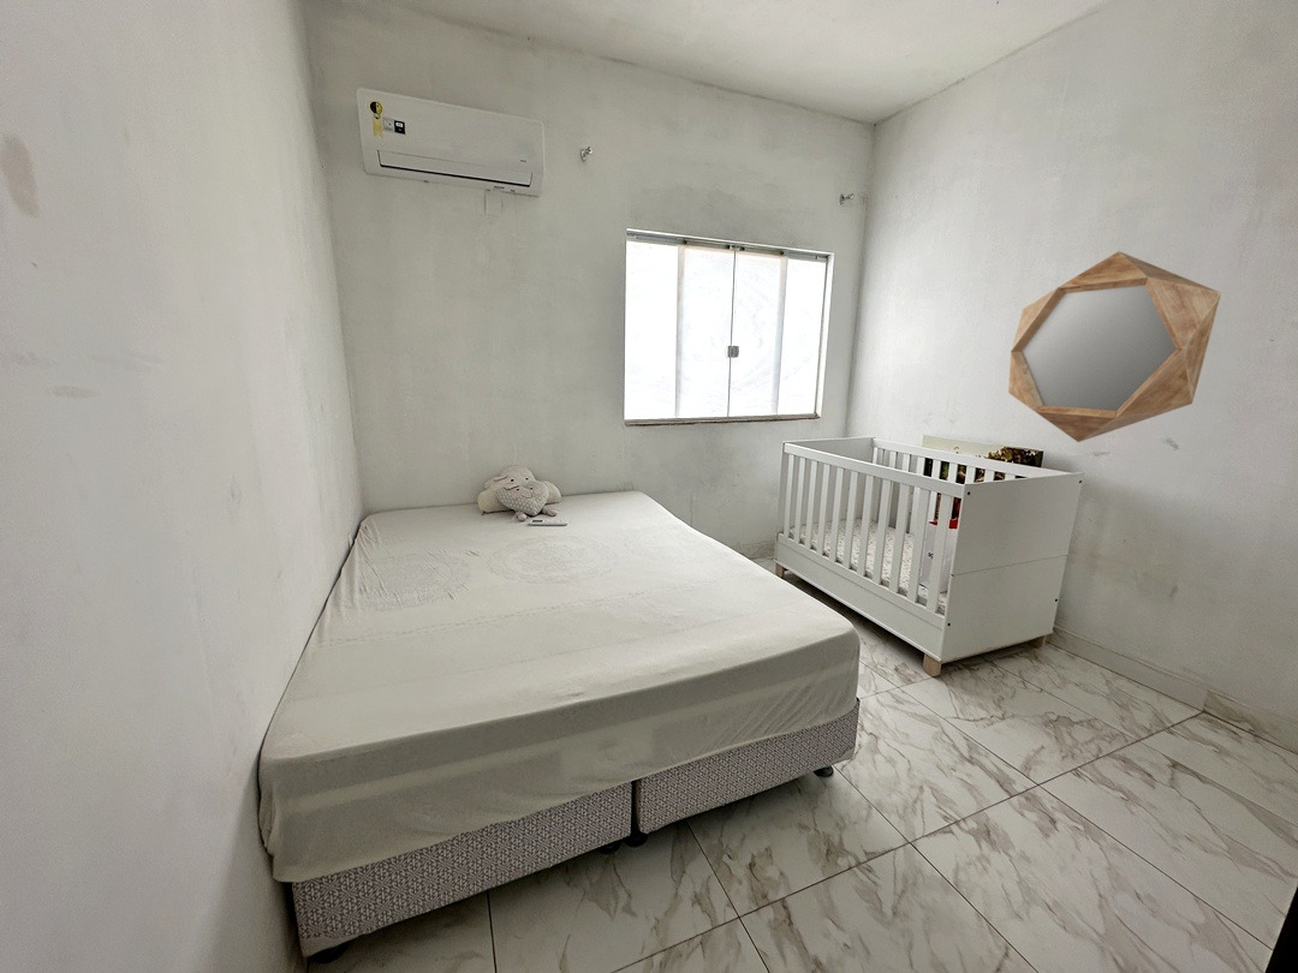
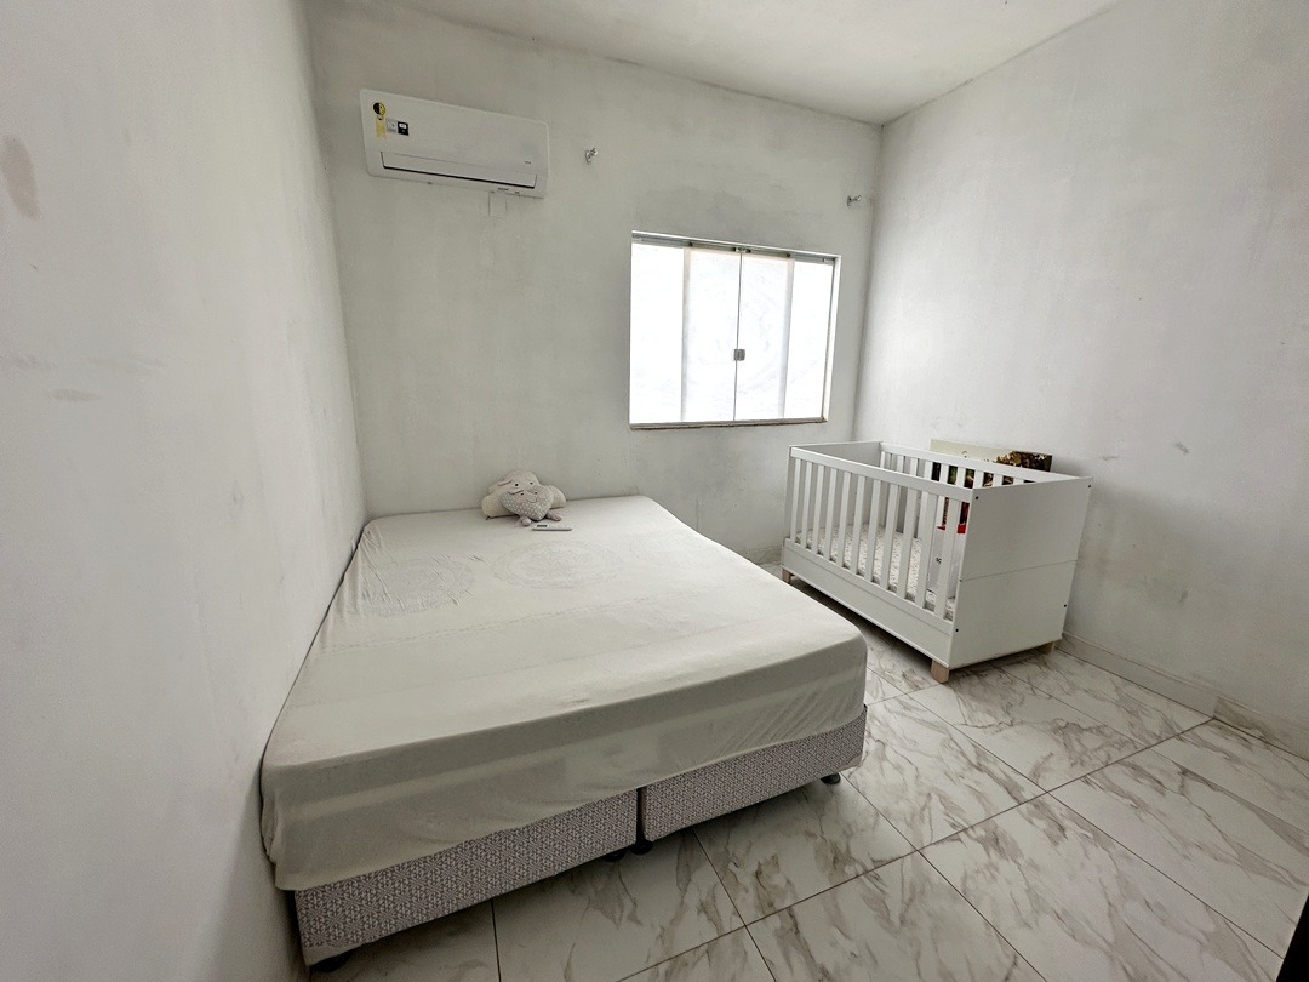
- home mirror (1091, 350)
